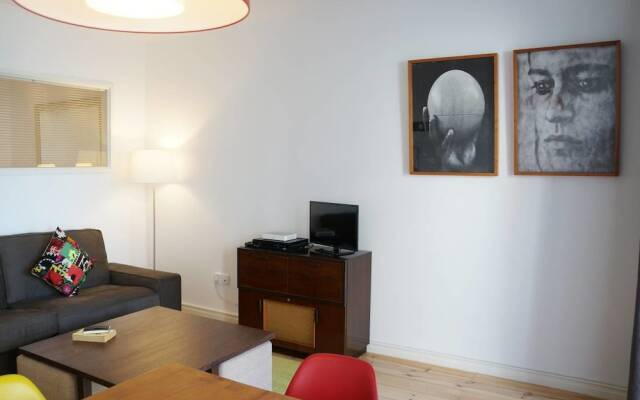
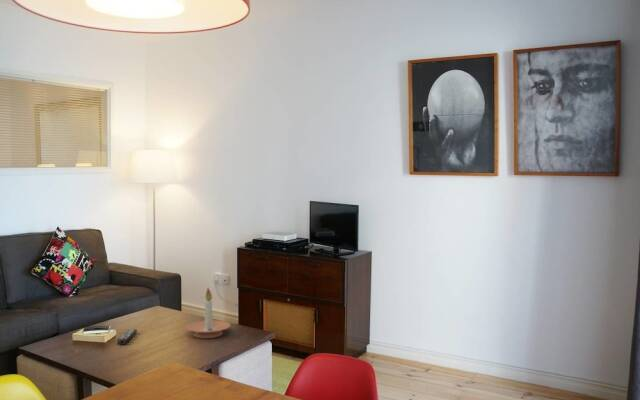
+ candle holder (208, 310)
+ remote control (127, 336)
